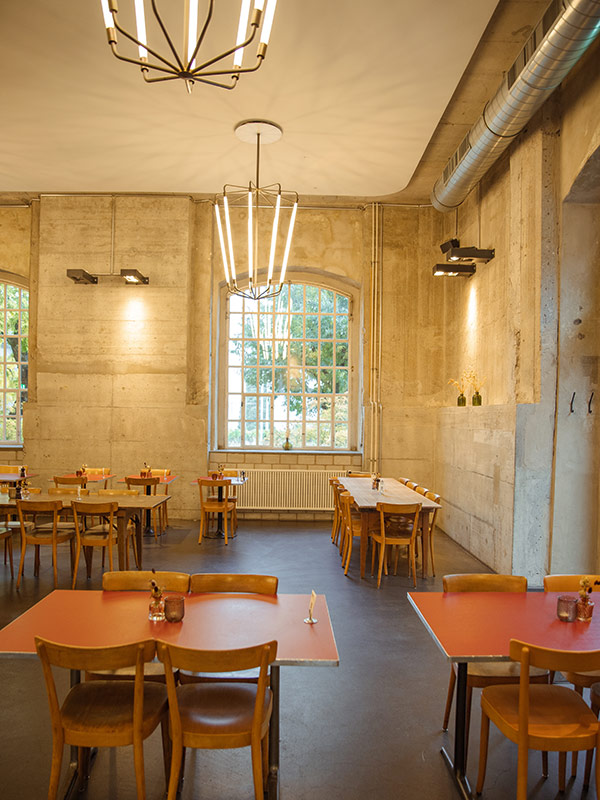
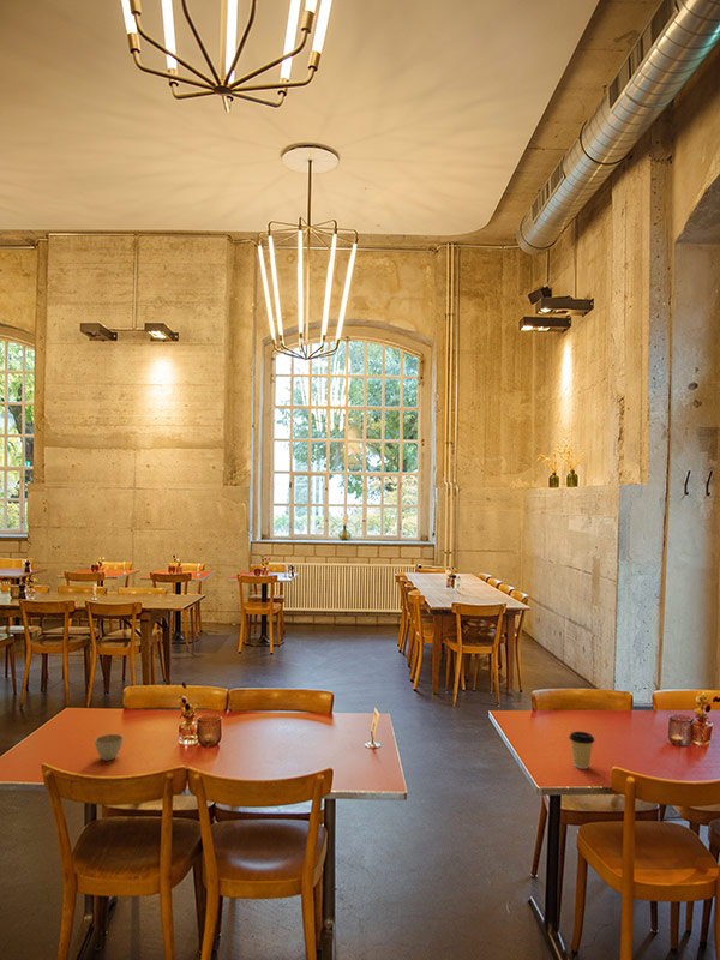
+ flower pot (108, 748)
+ coffee cup (581, 749)
